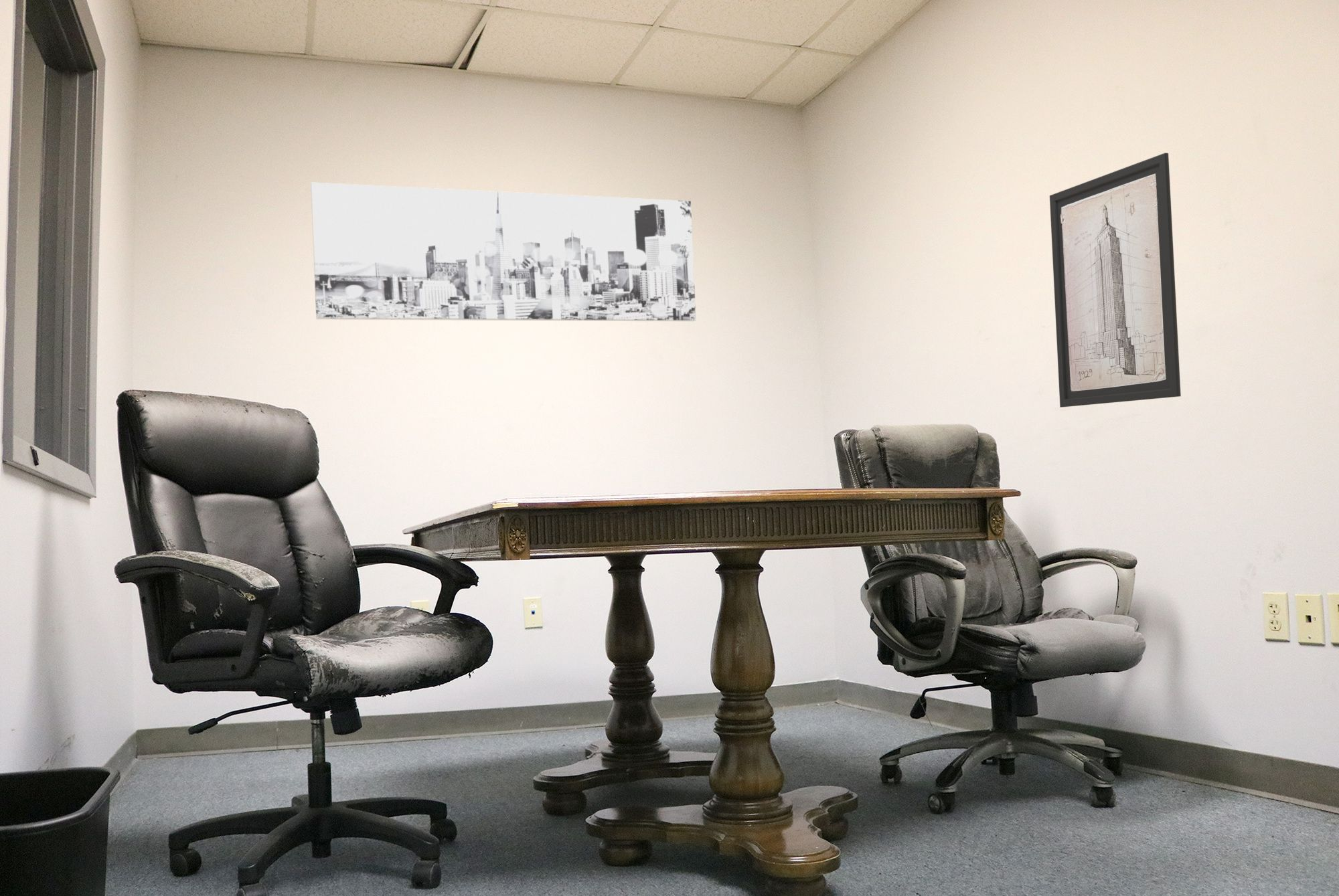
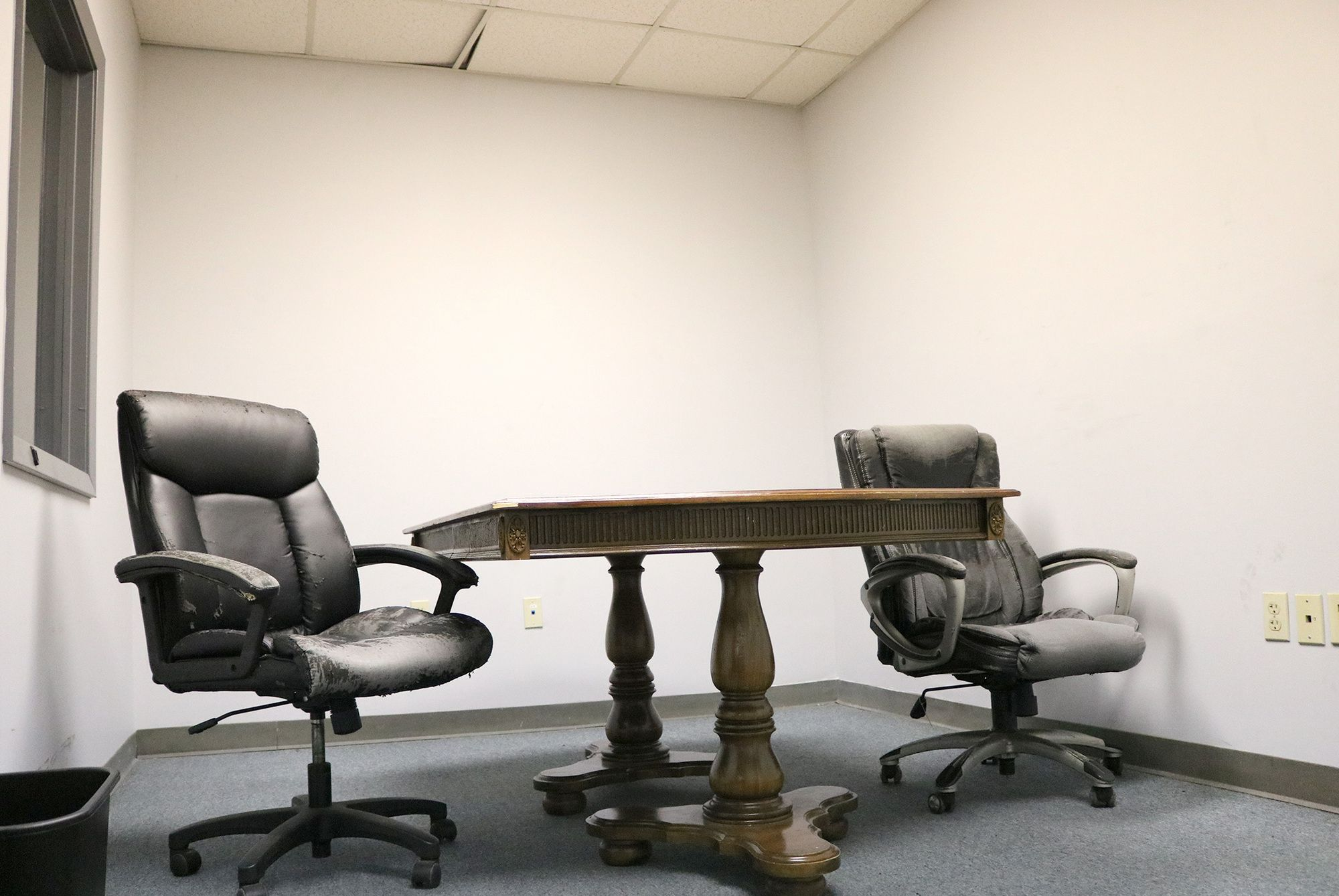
- wall art (1110, 288)
- wall art (515, 256)
